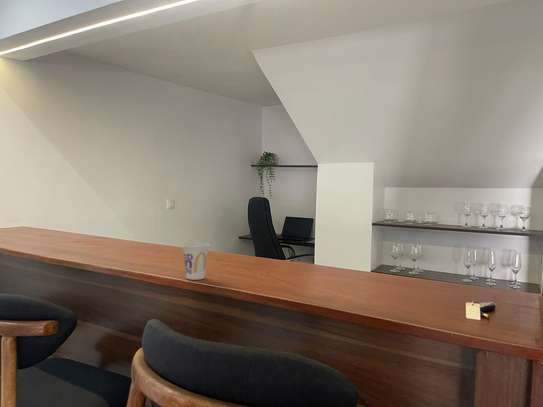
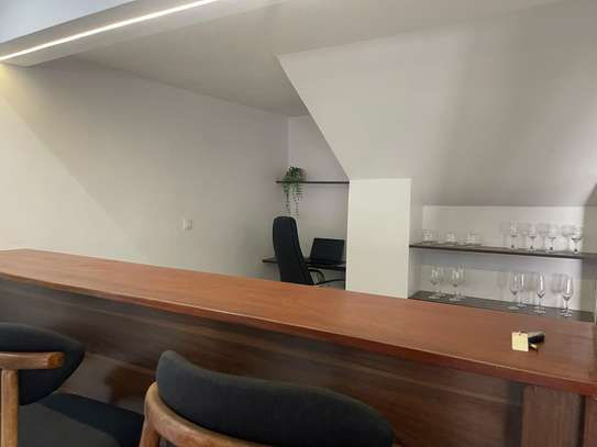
- cup (195, 260)
